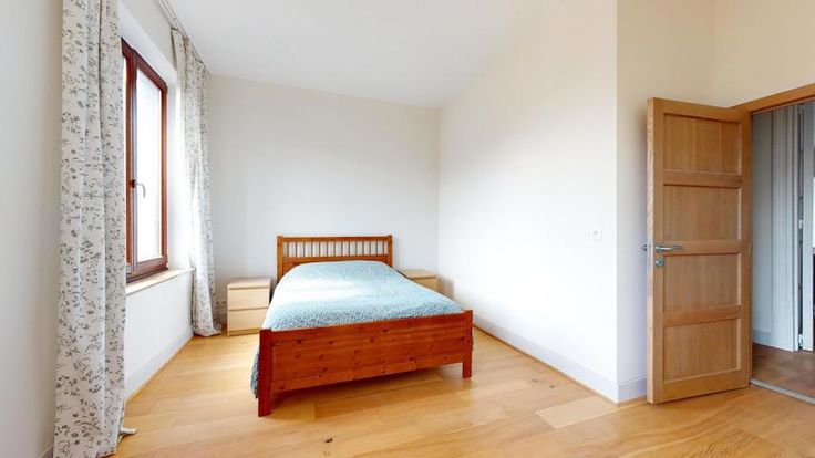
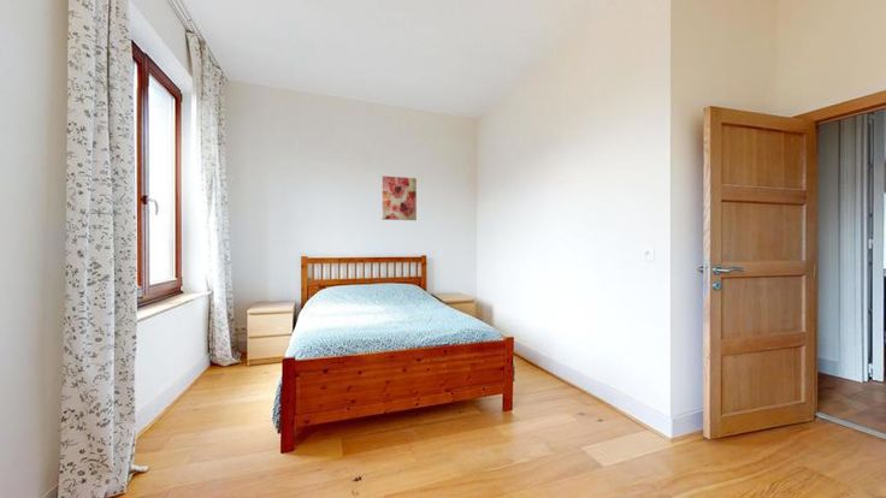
+ wall art (398, 198)
